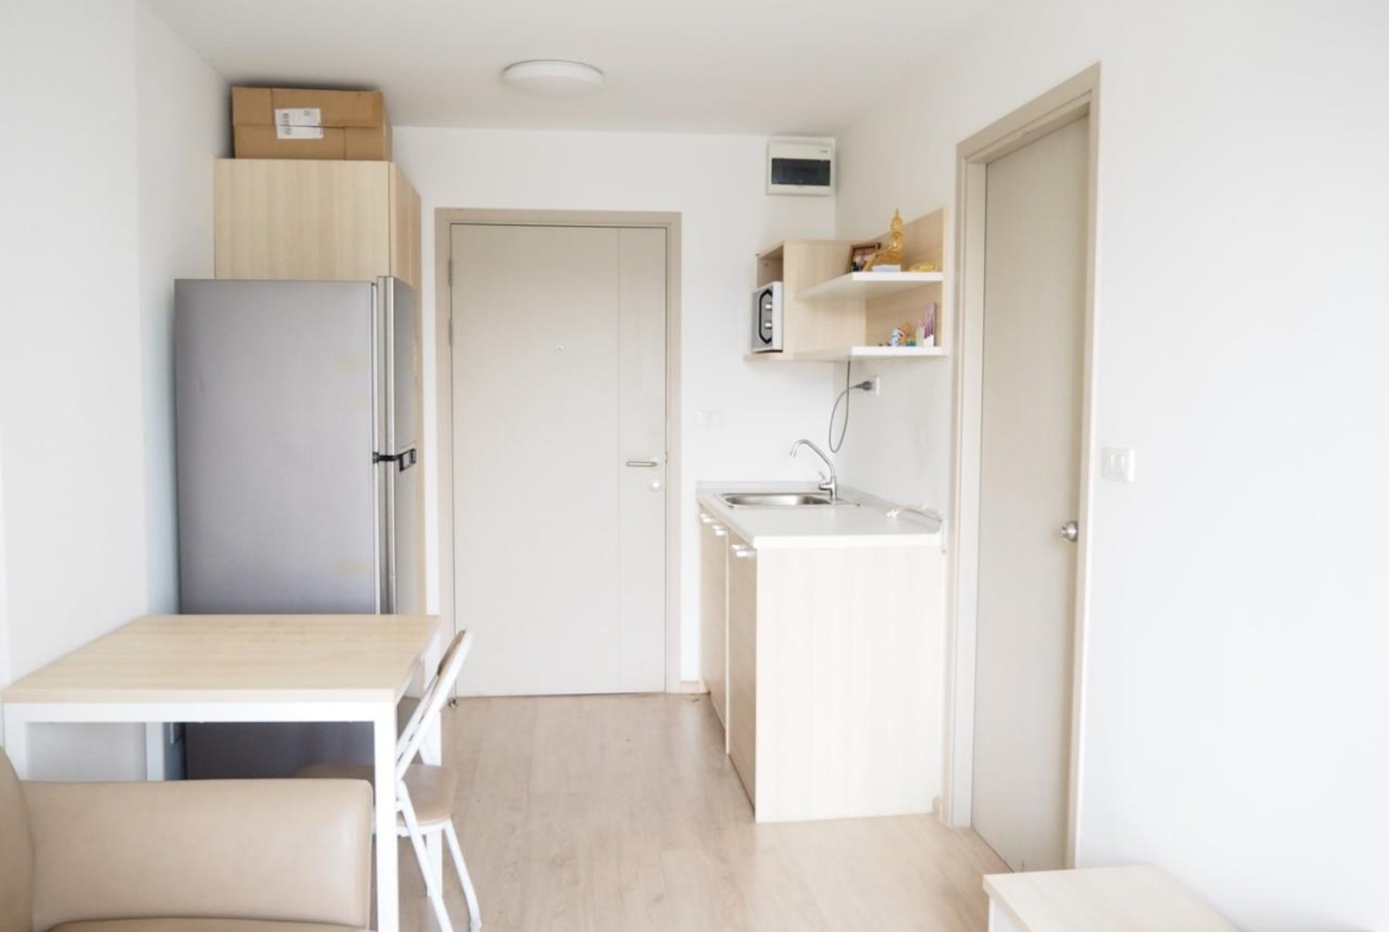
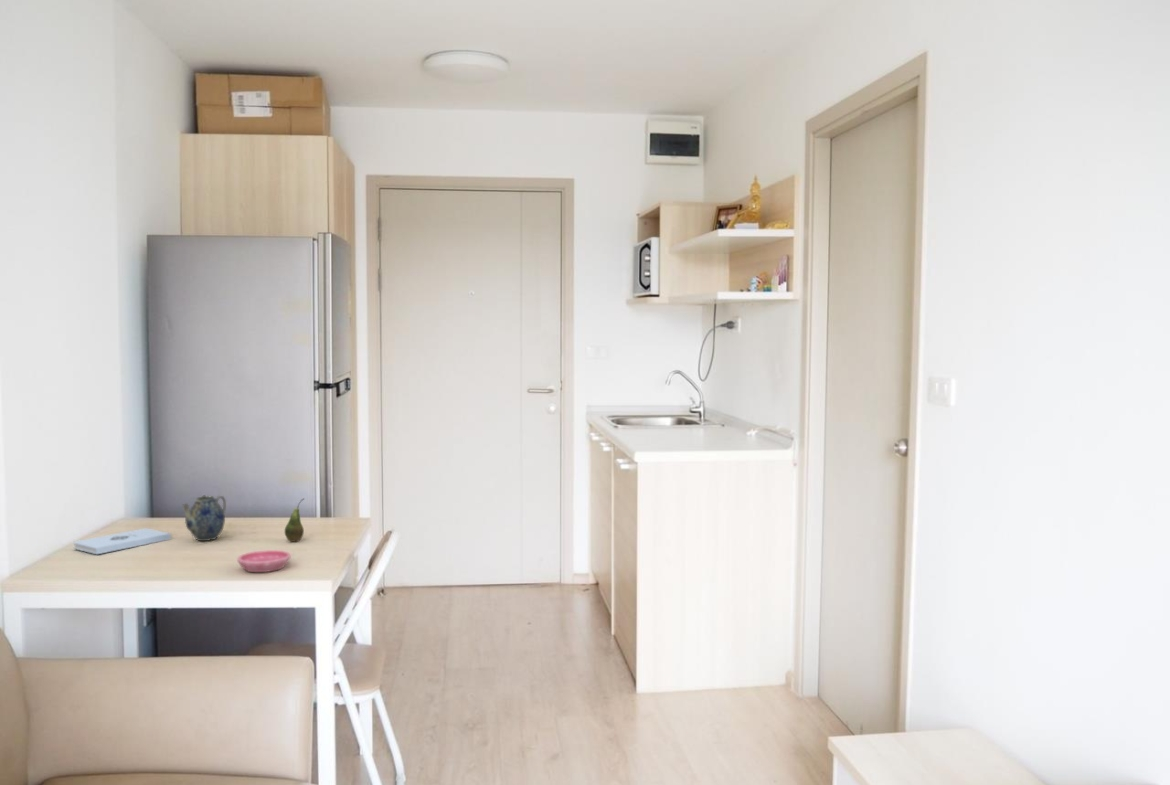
+ fruit (294, 519)
+ saucer (264, 561)
+ notepad (122, 540)
+ teapot (205, 517)
